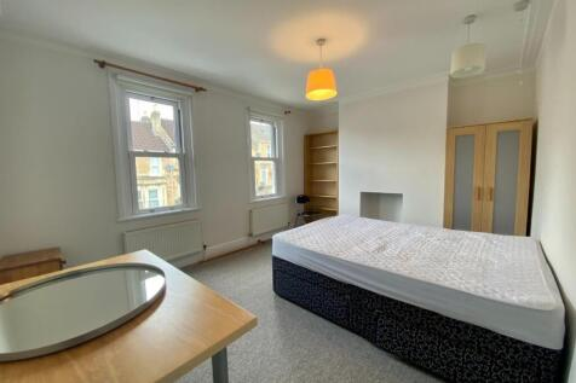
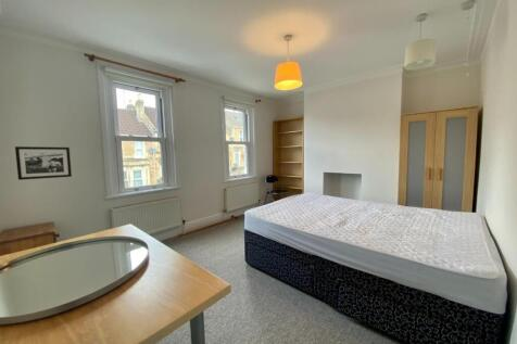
+ picture frame (45, 162)
